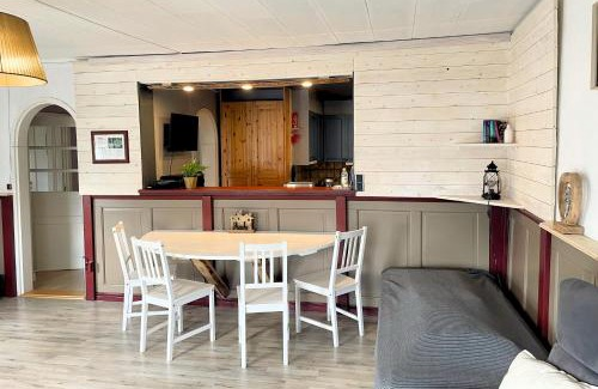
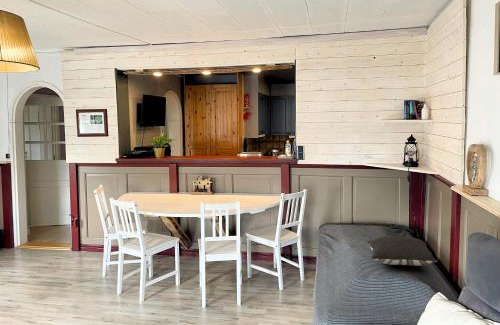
+ pillow (399, 251)
